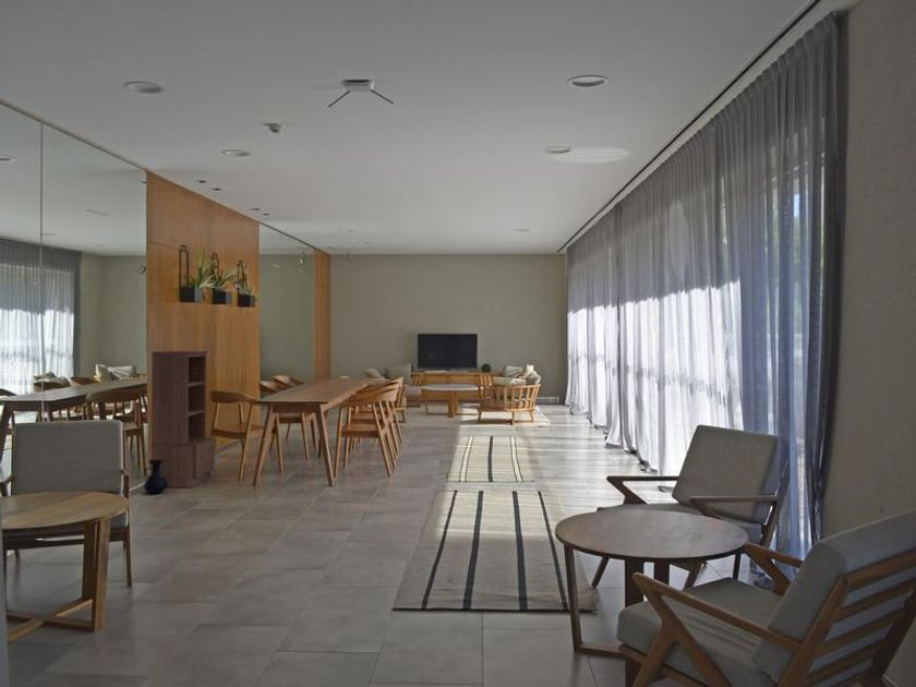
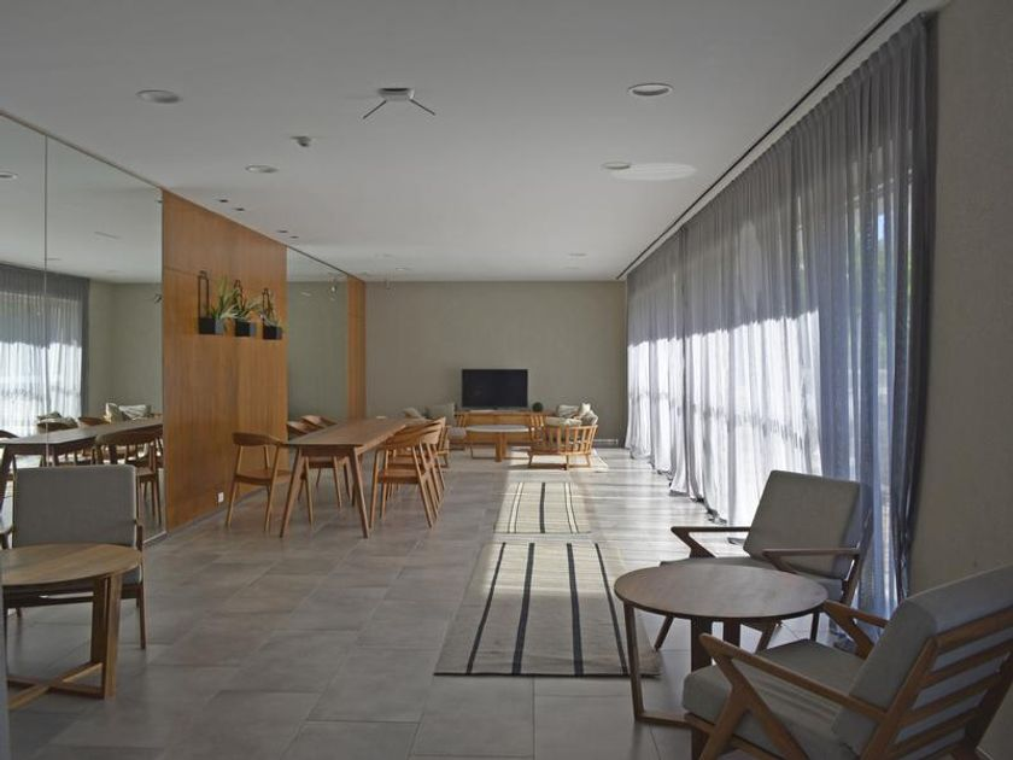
- shelving unit (183, 417)
- vase (155, 477)
